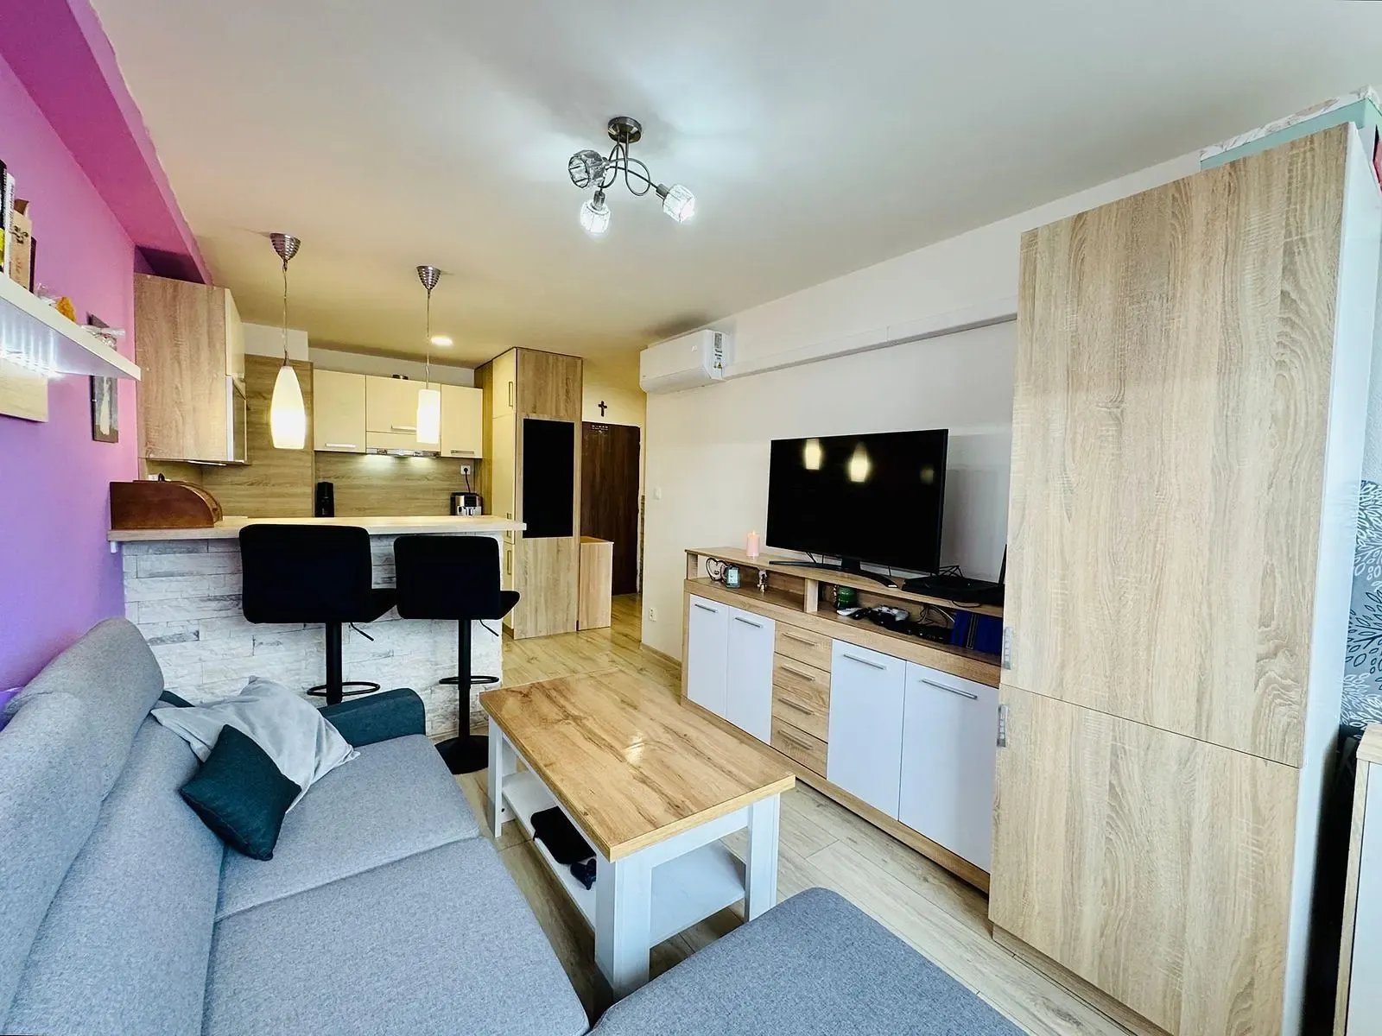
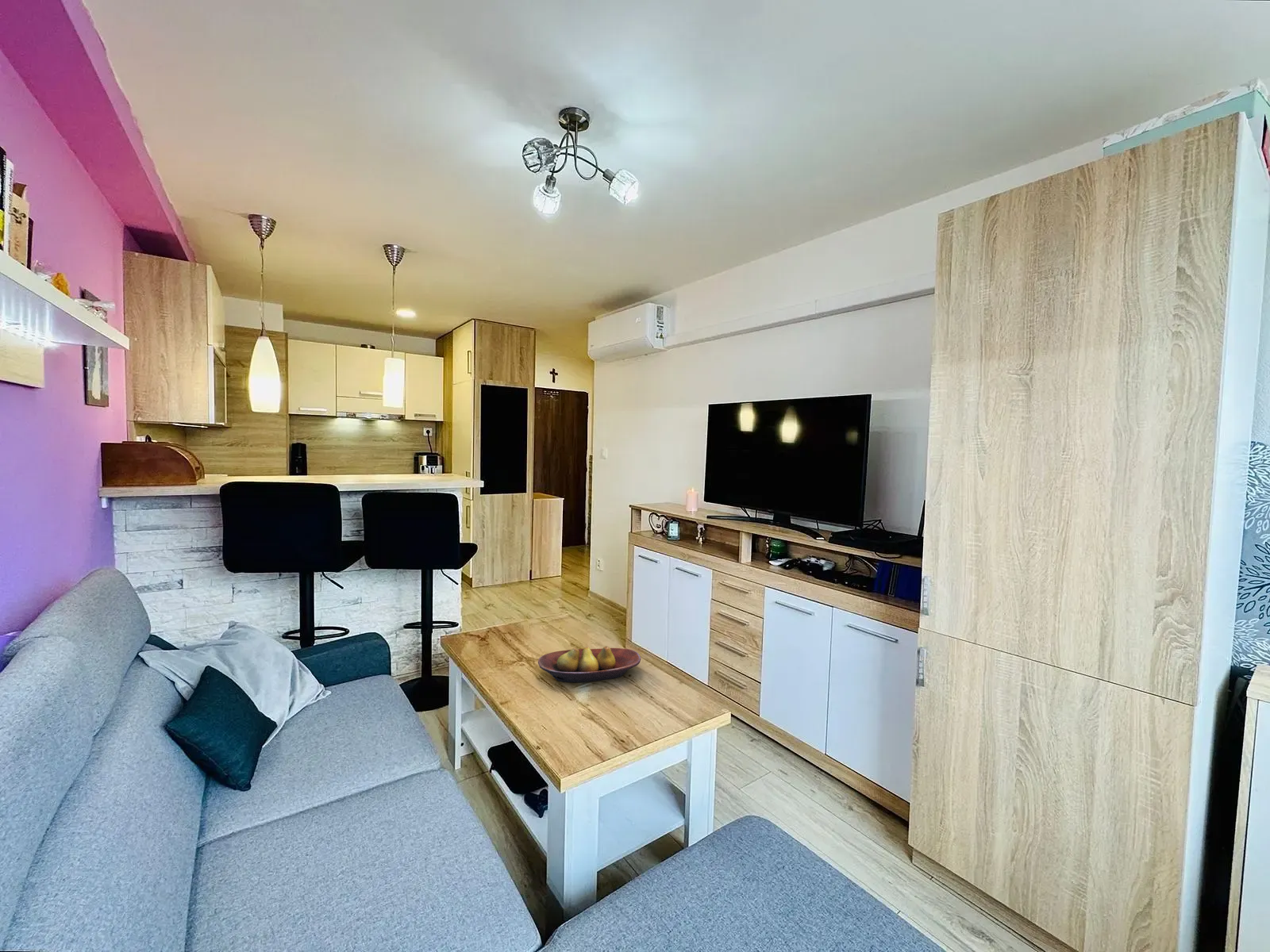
+ fruit bowl (591, 660)
